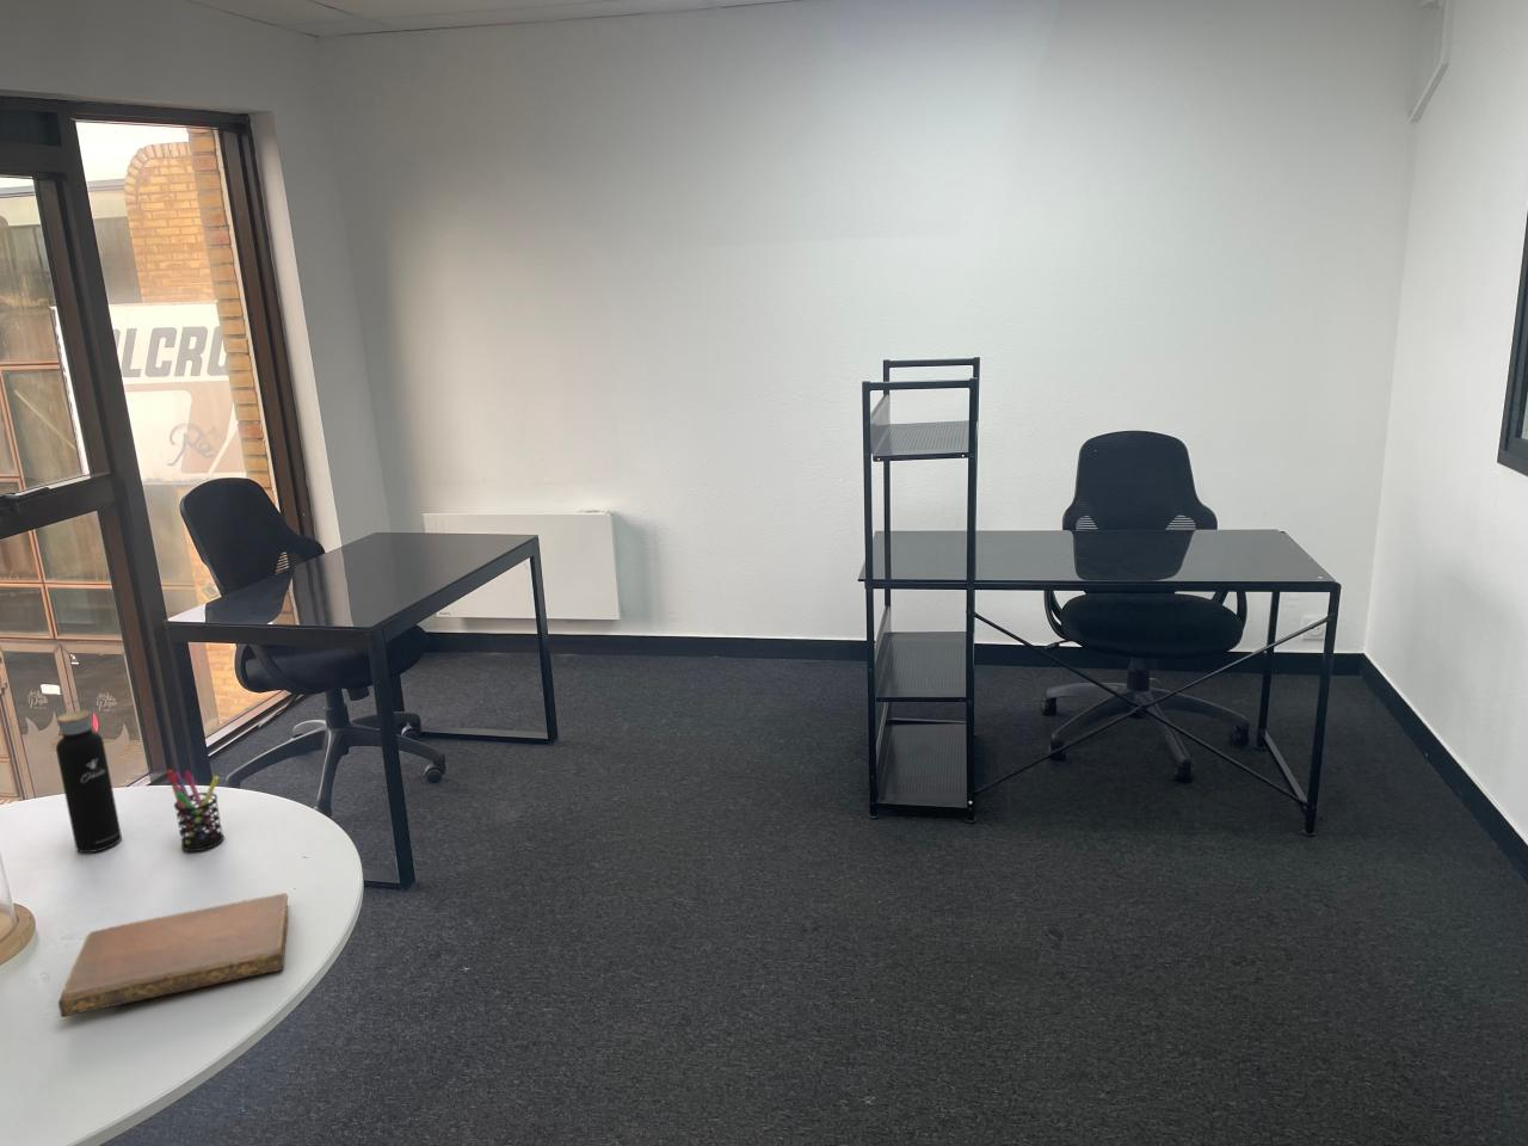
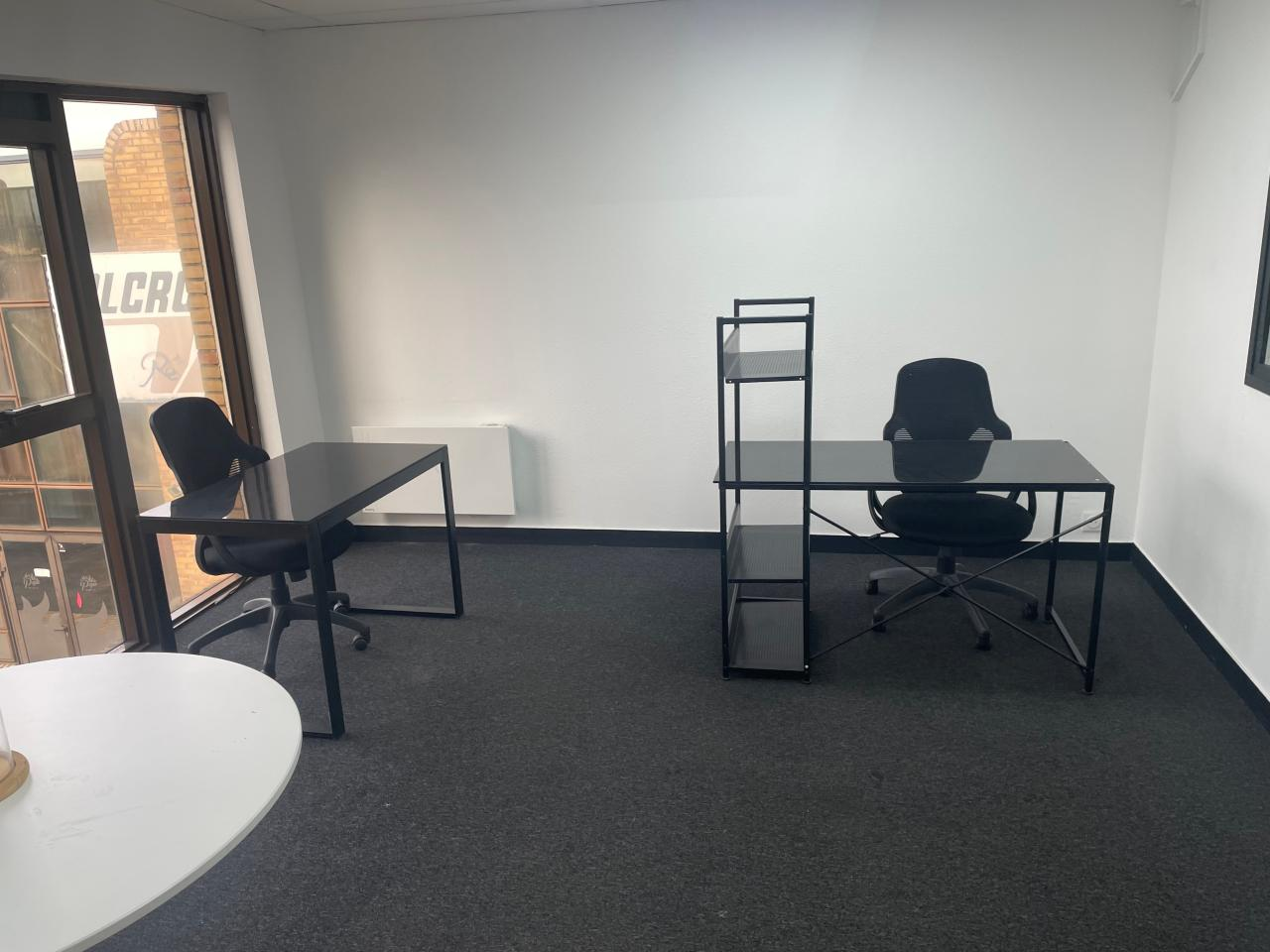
- notebook (183, 950)
- water bottle (84, 774)
- pen holder (193, 808)
